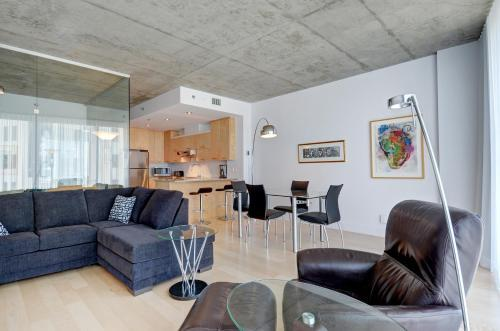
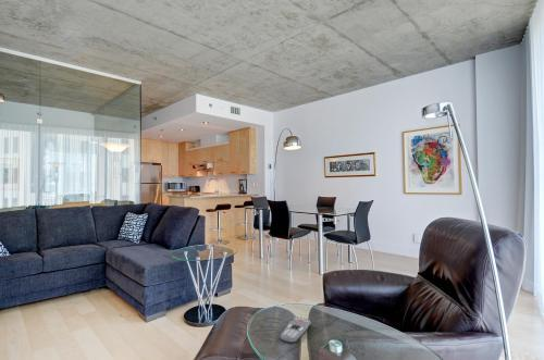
+ remote control (295, 330)
